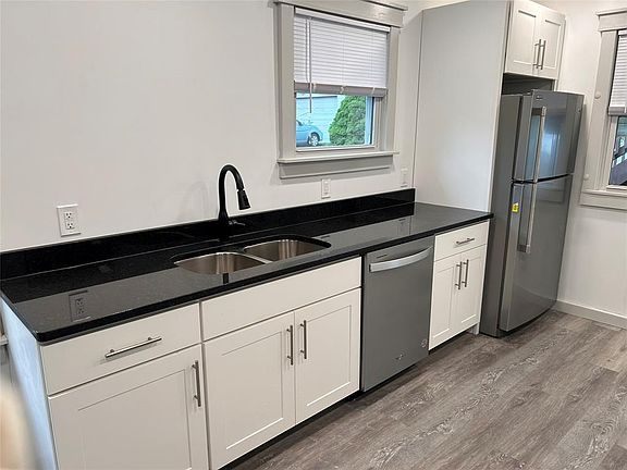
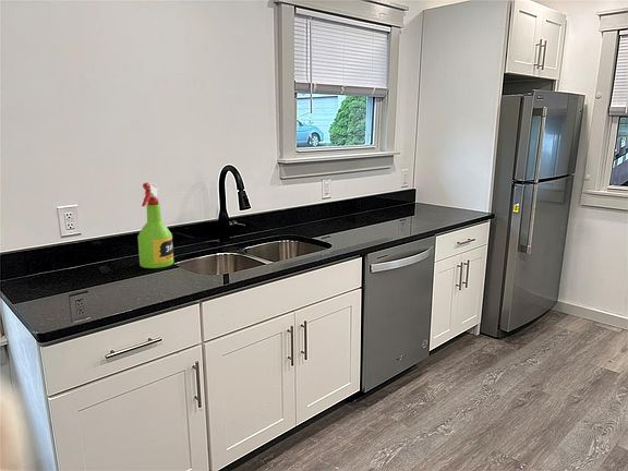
+ spray bottle (152, 224)
